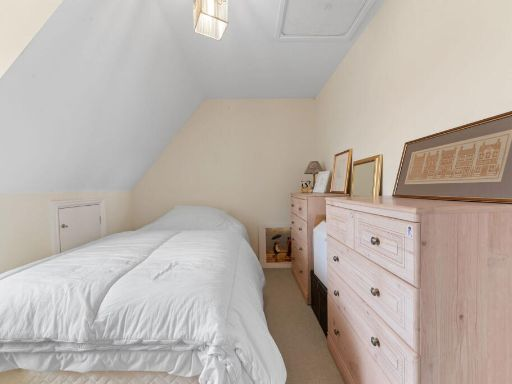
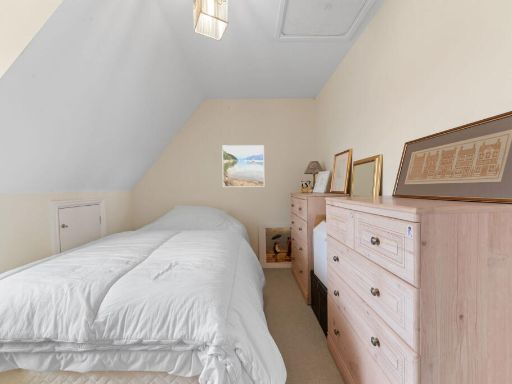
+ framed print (243, 166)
